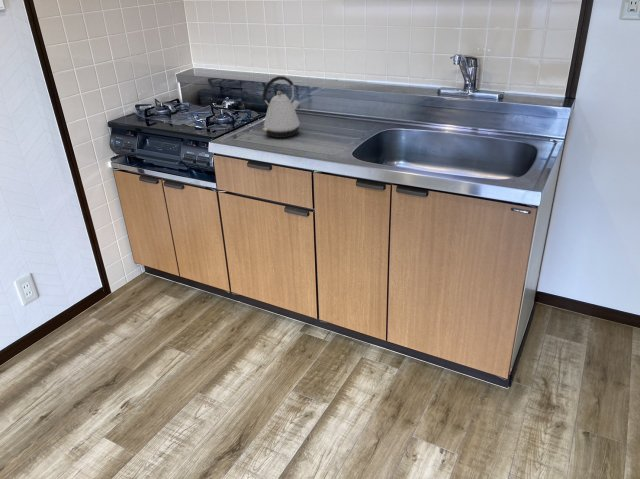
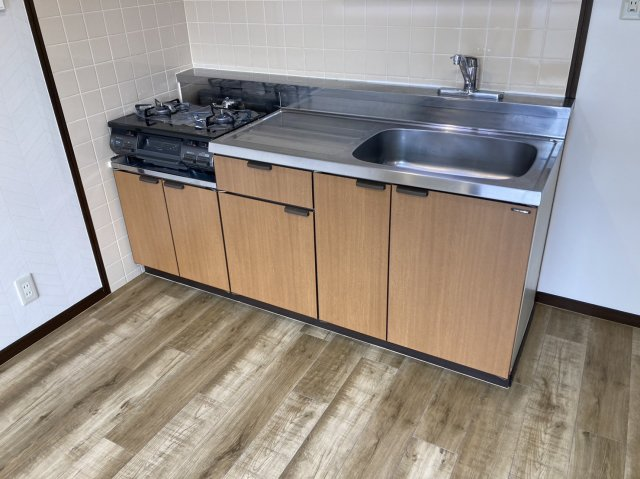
- kettle (281, 105)
